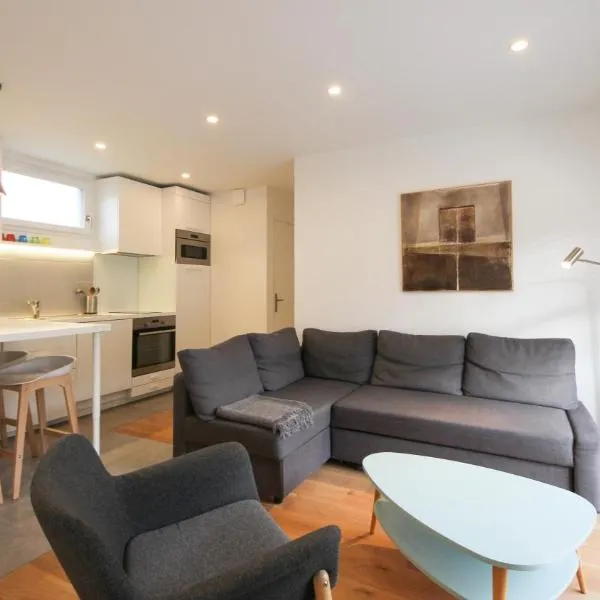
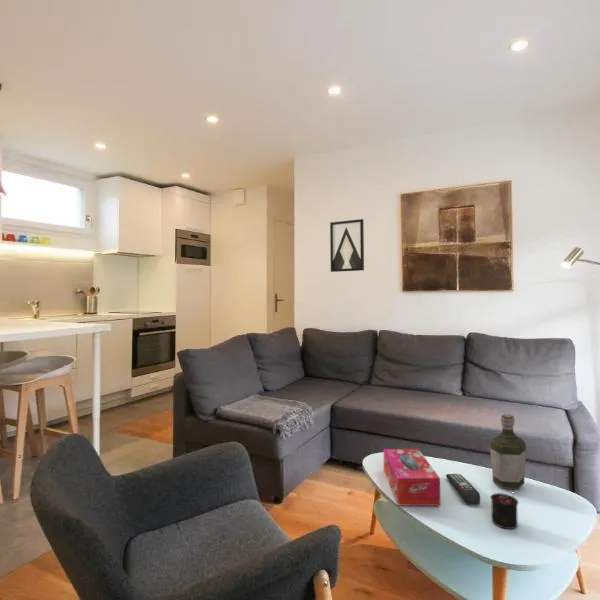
+ wall art (346, 246)
+ candle (504, 505)
+ tissue box (409, 474)
+ remote control (462, 486)
+ bottle (508, 450)
